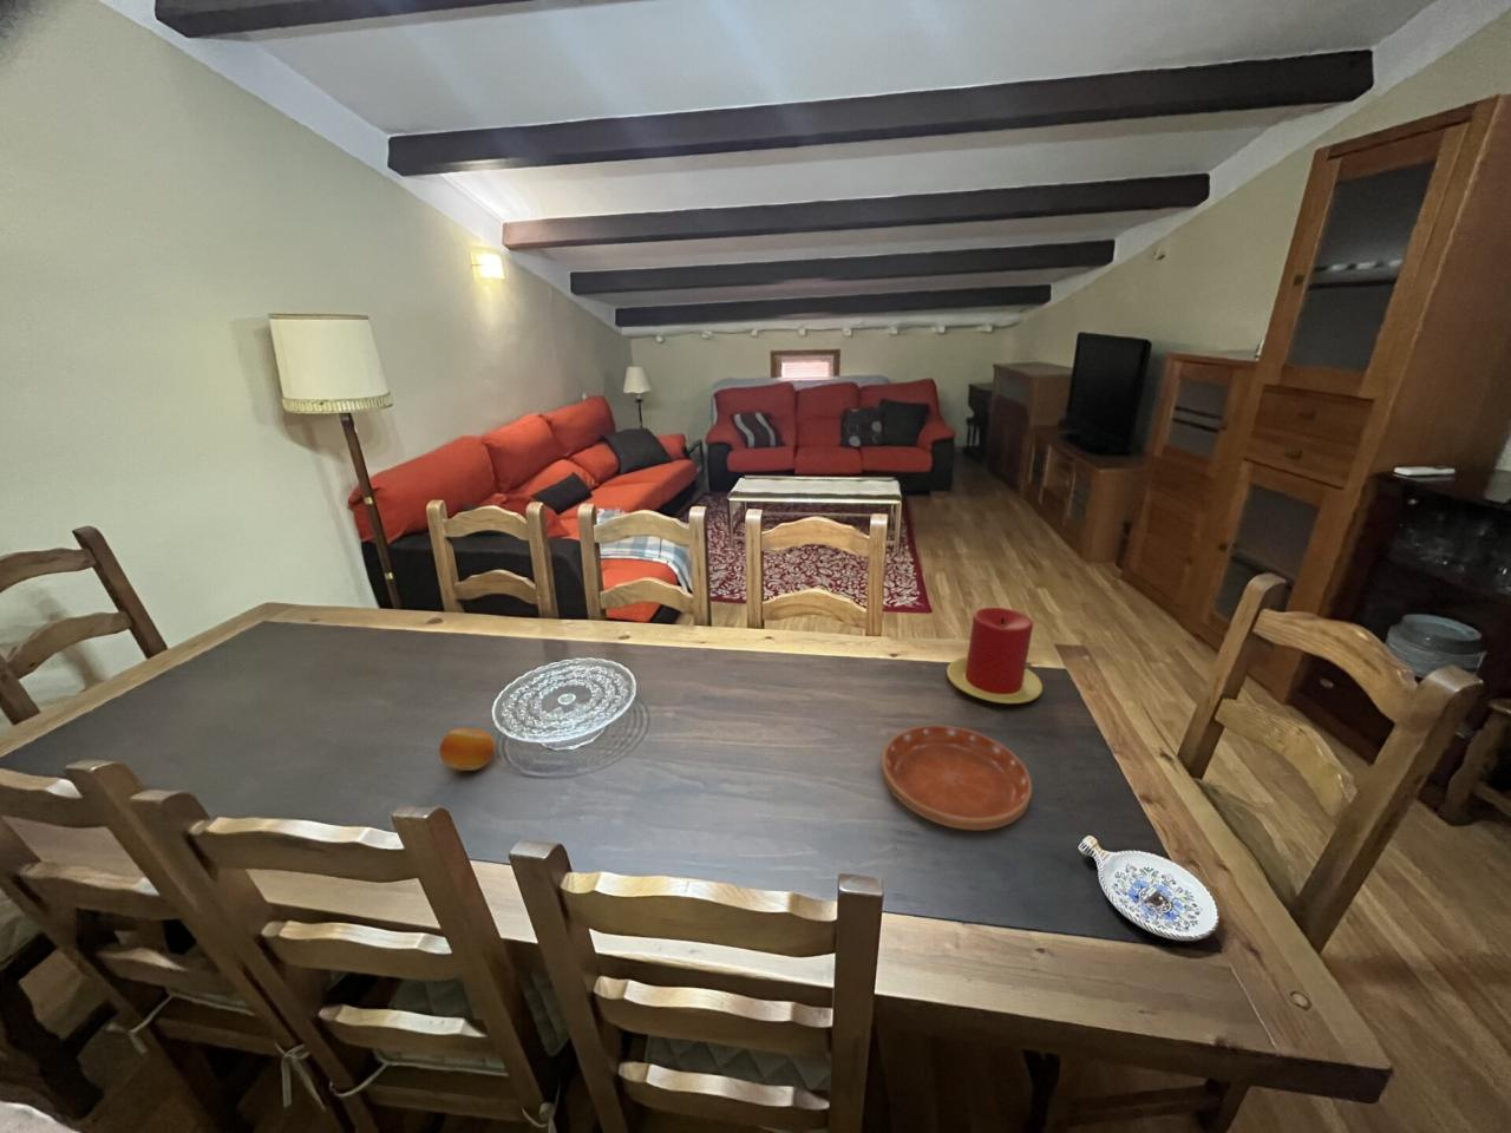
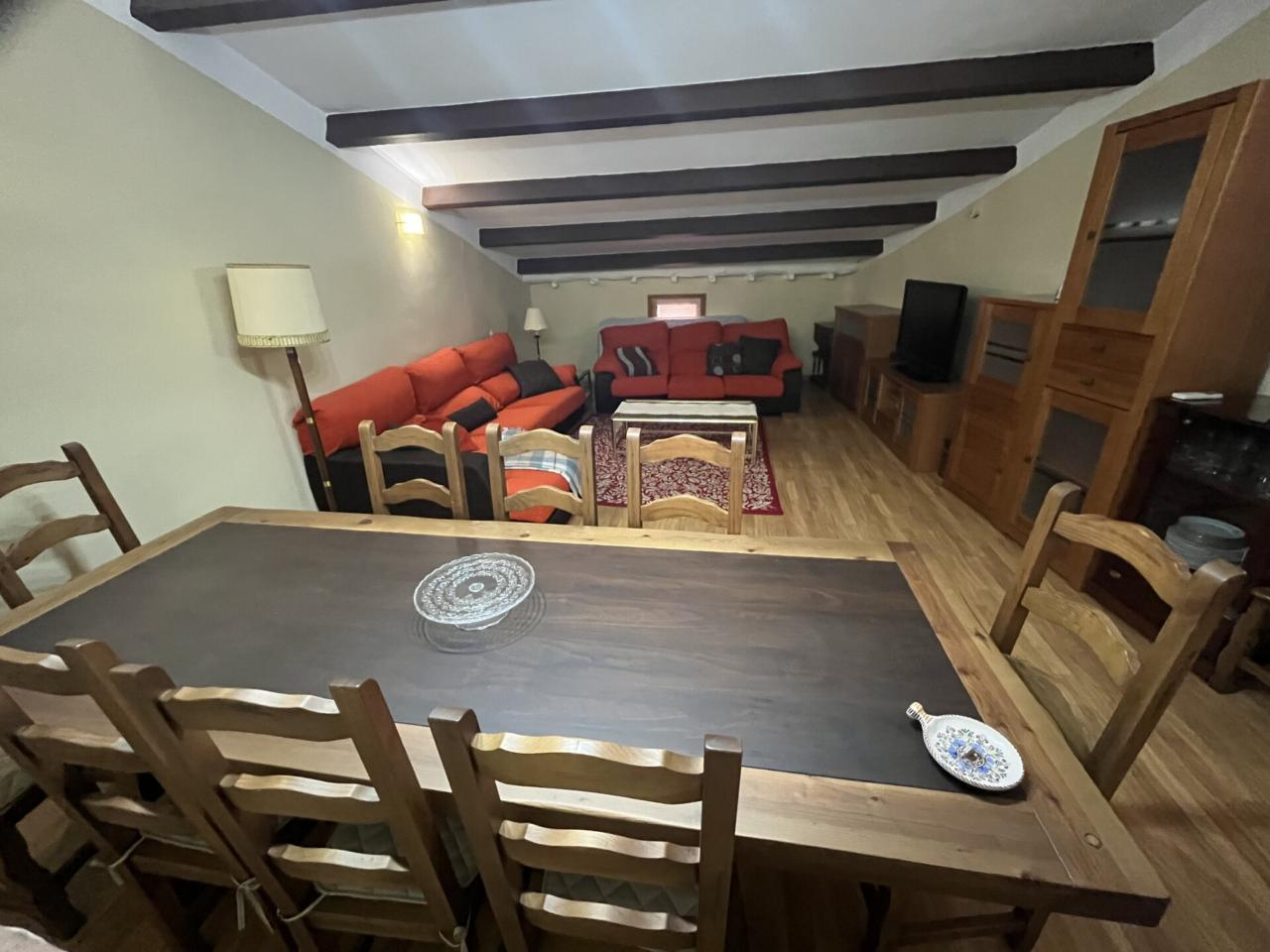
- fruit (468, 749)
- candle (997, 651)
- saucer (953, 776)
